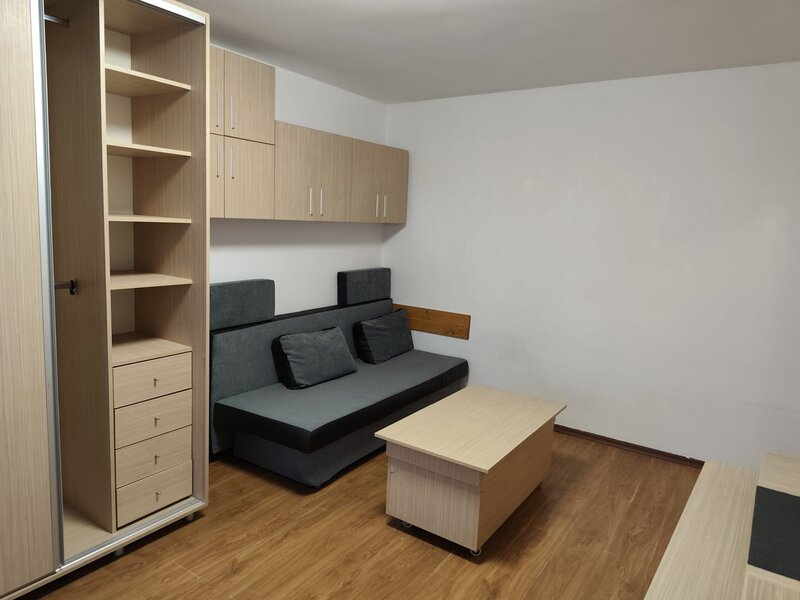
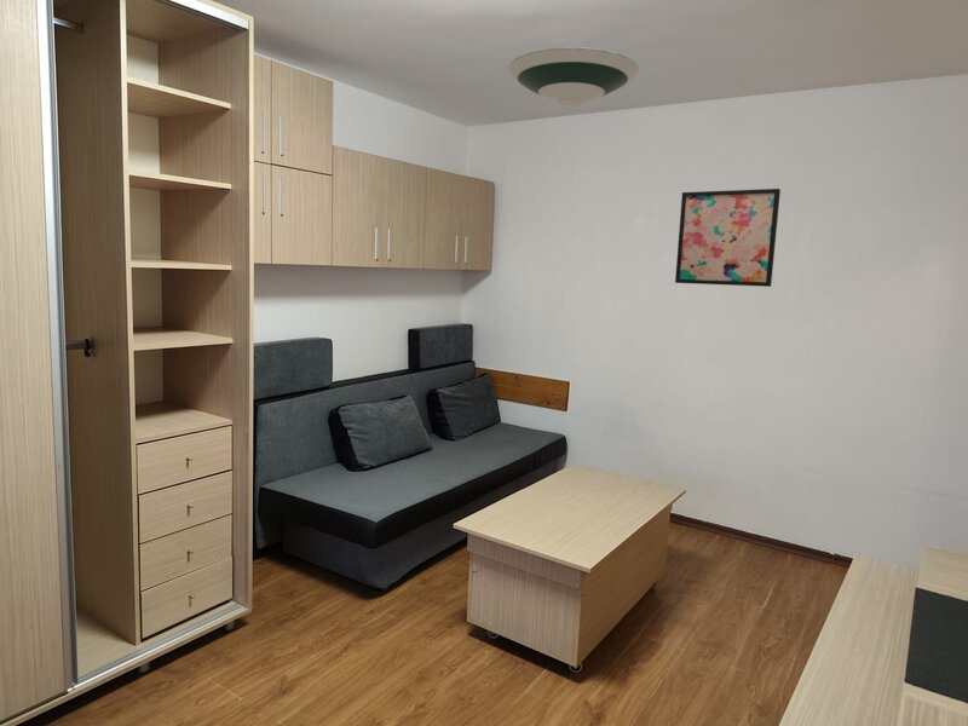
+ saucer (571, 86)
+ wall art (725, 237)
